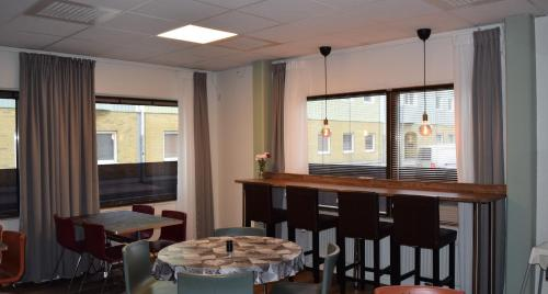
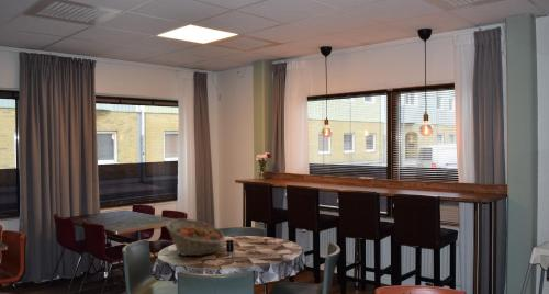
+ fruit basket (195, 236)
